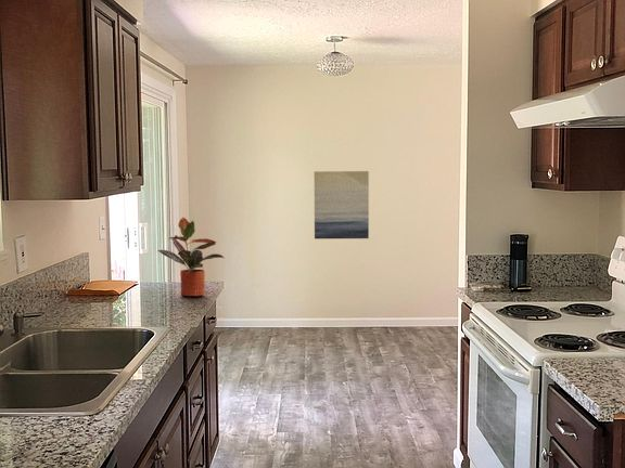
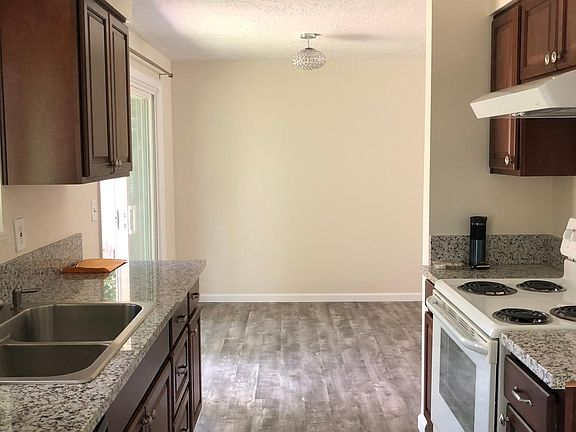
- potted plant (189, 257)
- wall art (341, 205)
